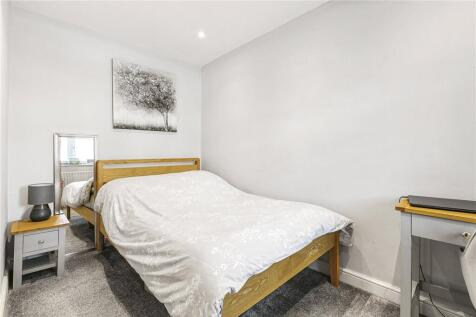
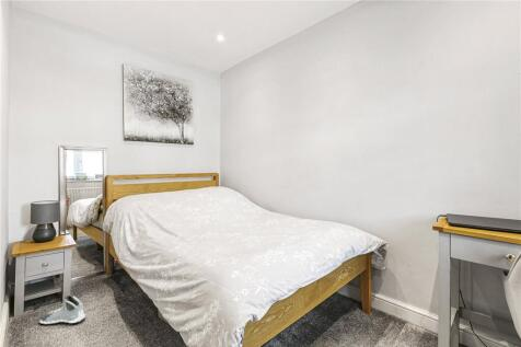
+ sneaker (62, 308)
